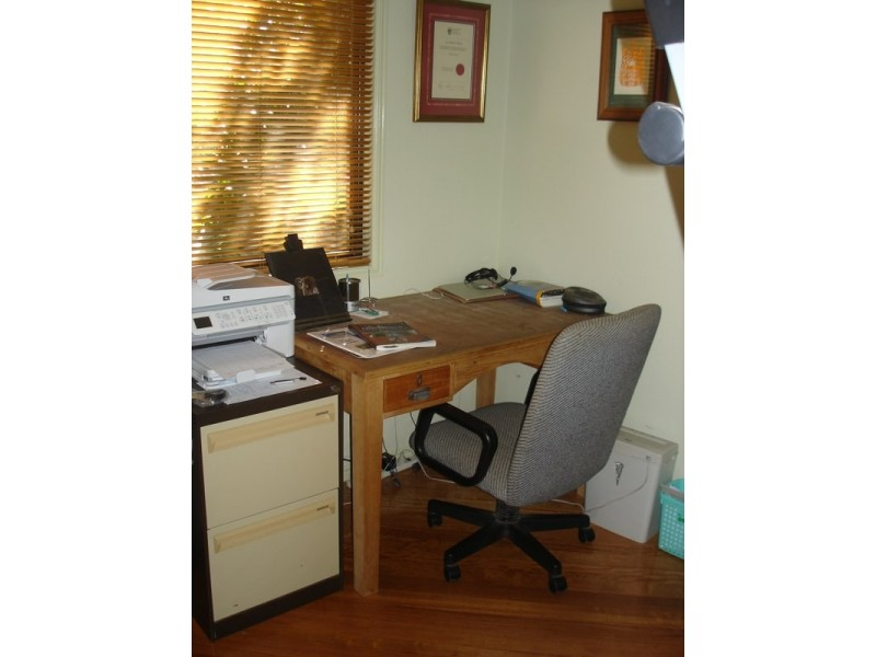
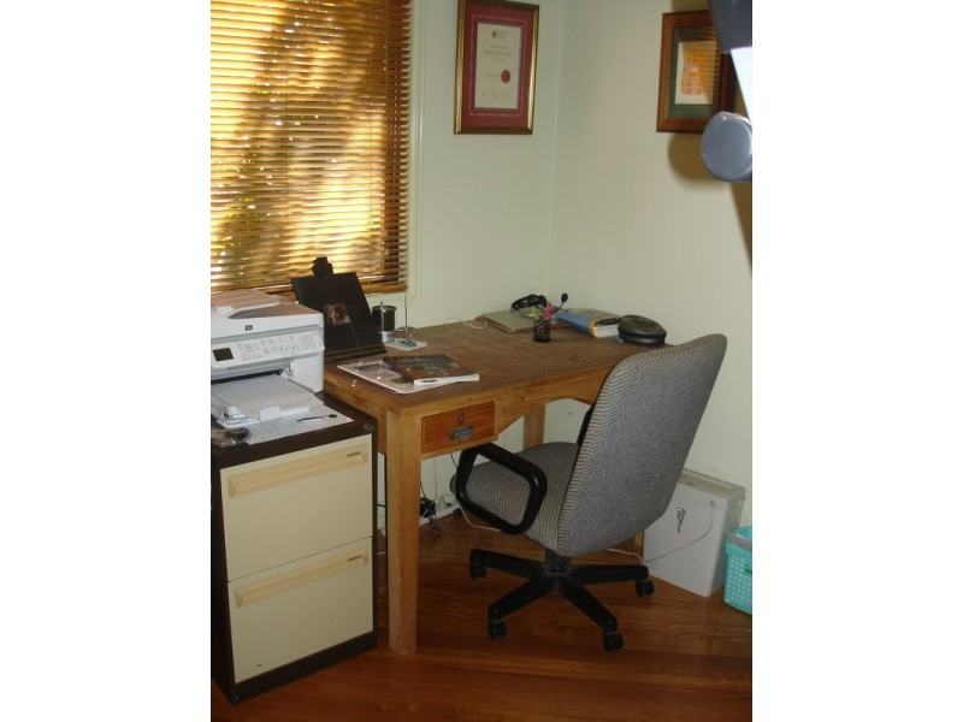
+ pen holder (542, 320)
